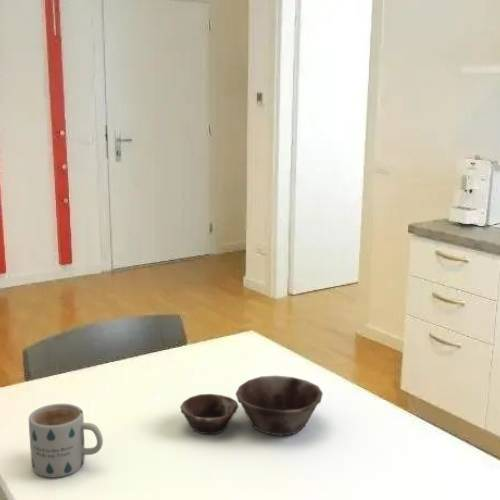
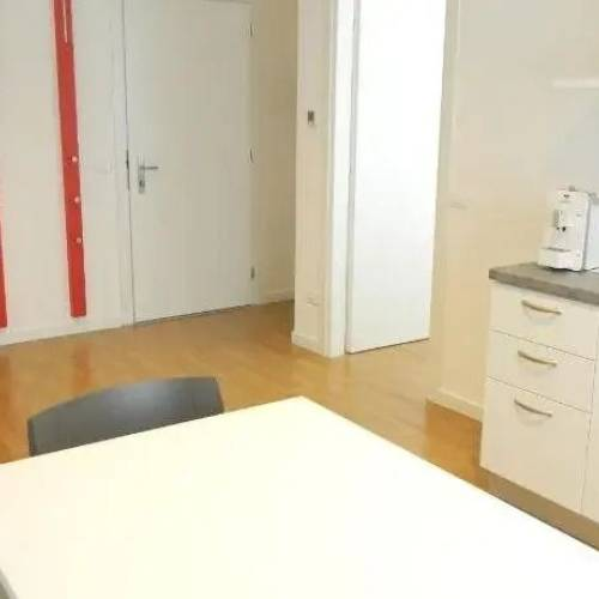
- mug (67, 440)
- bowl (253, 407)
